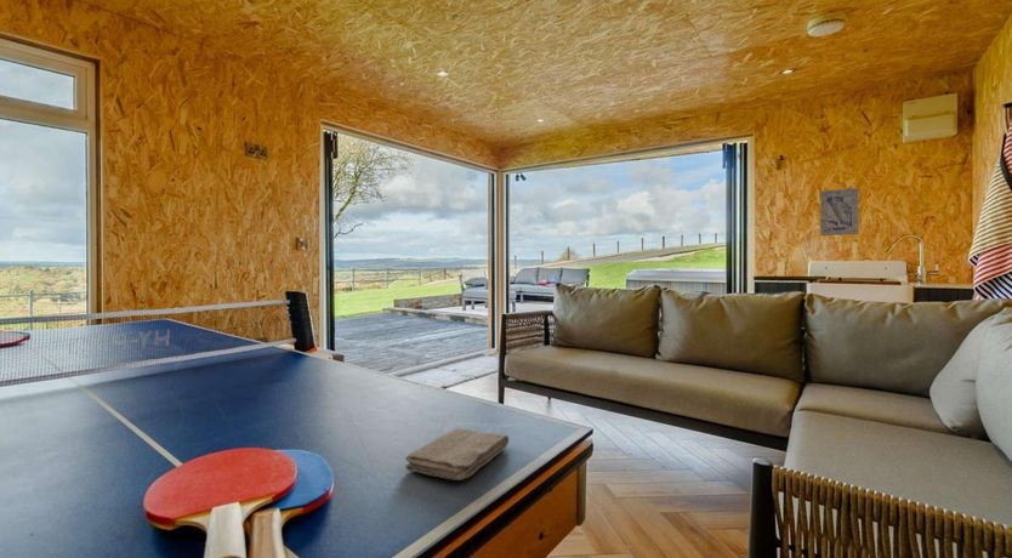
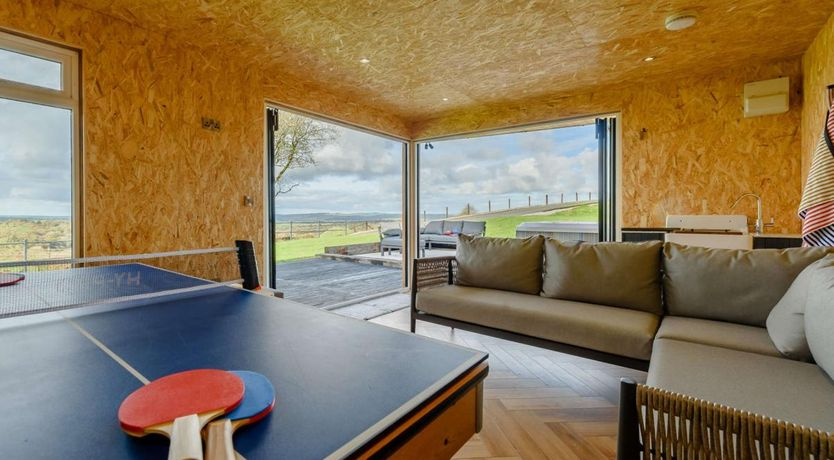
- wall art (838, 212)
- washcloth (459, 449)
